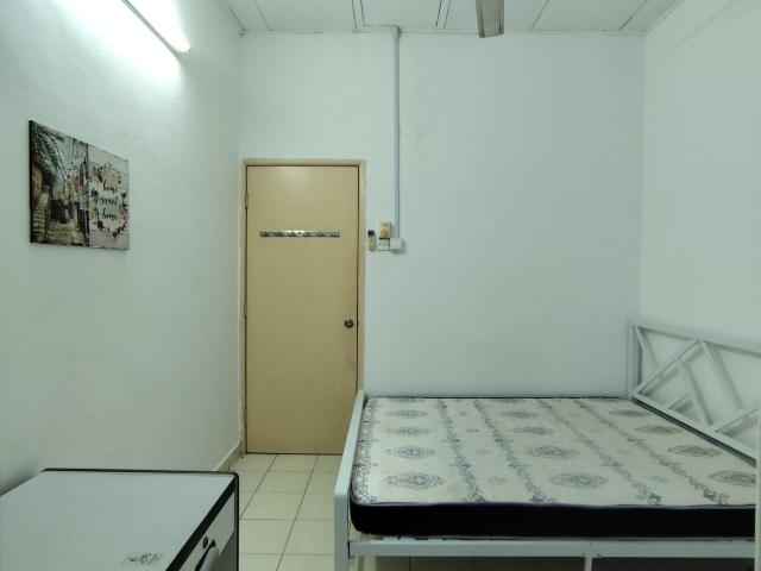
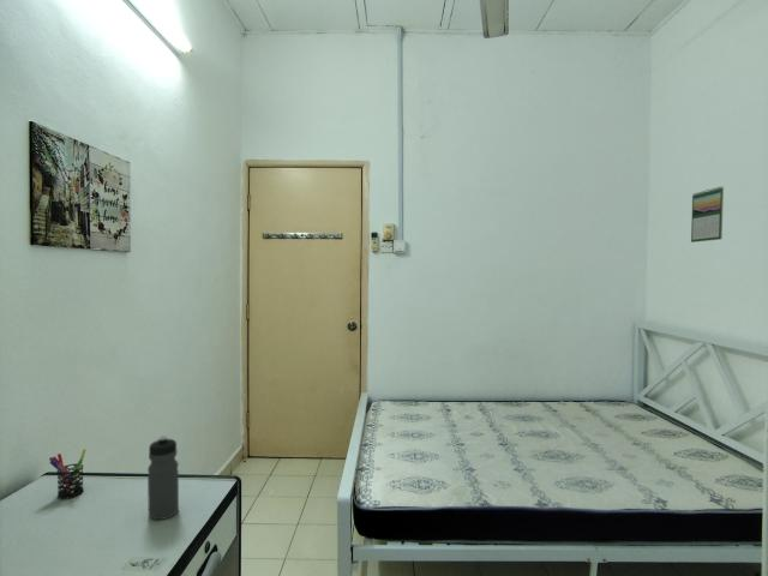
+ water bottle (163, 474)
+ calendar (706, 215)
+ pen holder (71, 472)
